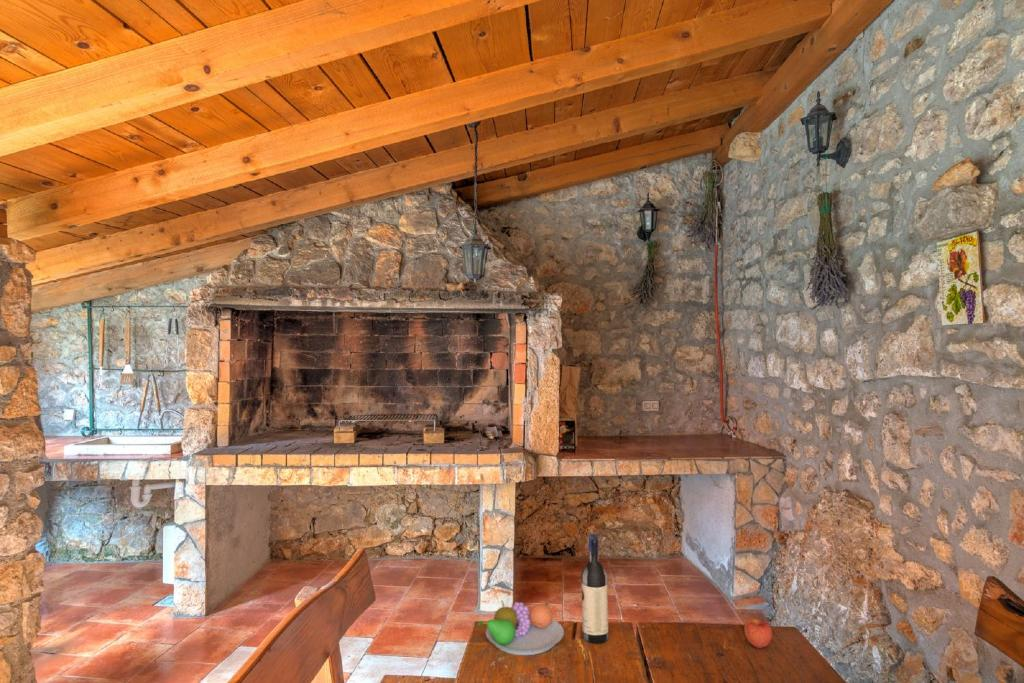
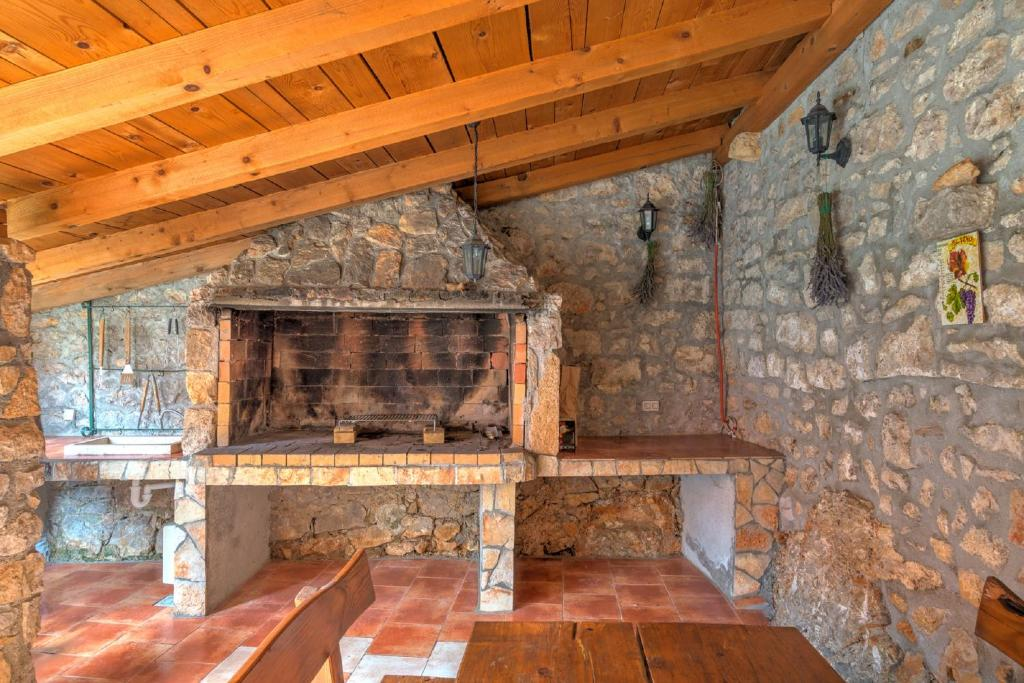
- wine bottle (594, 585)
- fruit bowl (521, 623)
- apple (758, 632)
